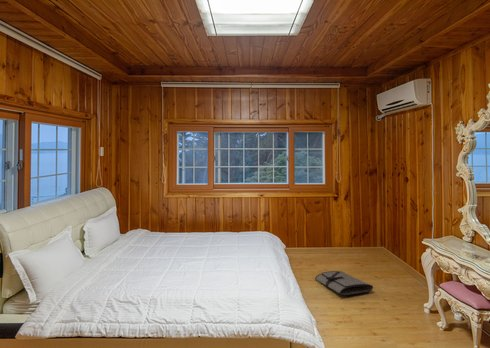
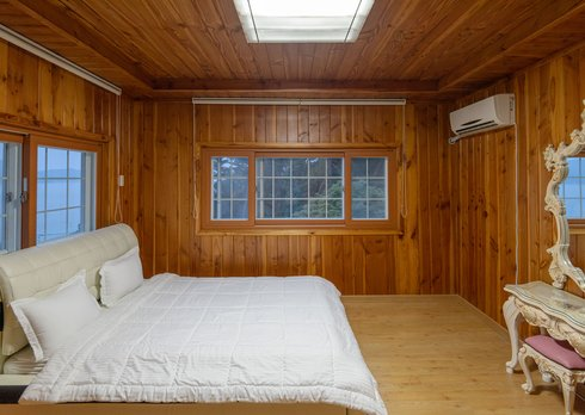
- tool roll (342, 278)
